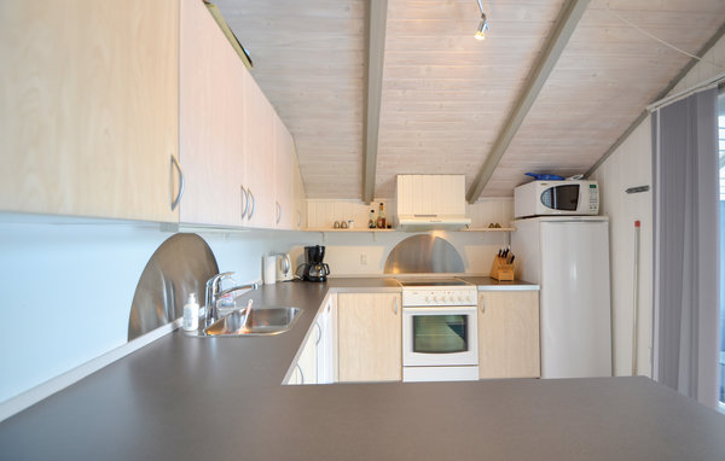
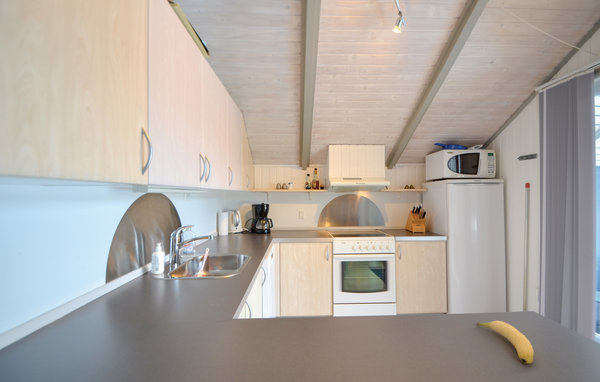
+ banana (506, 336)
